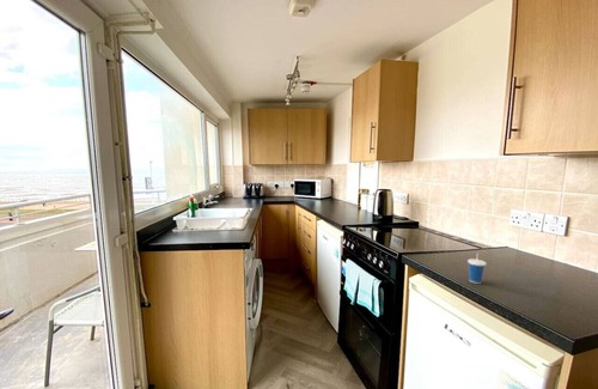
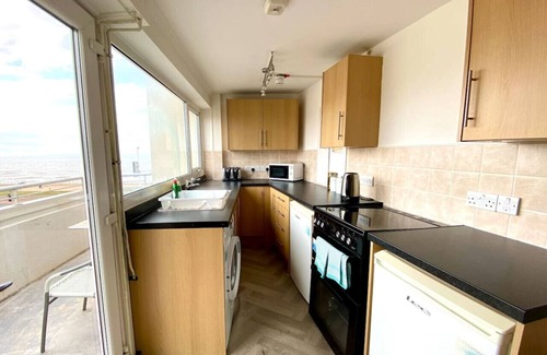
- cup (476, 266)
